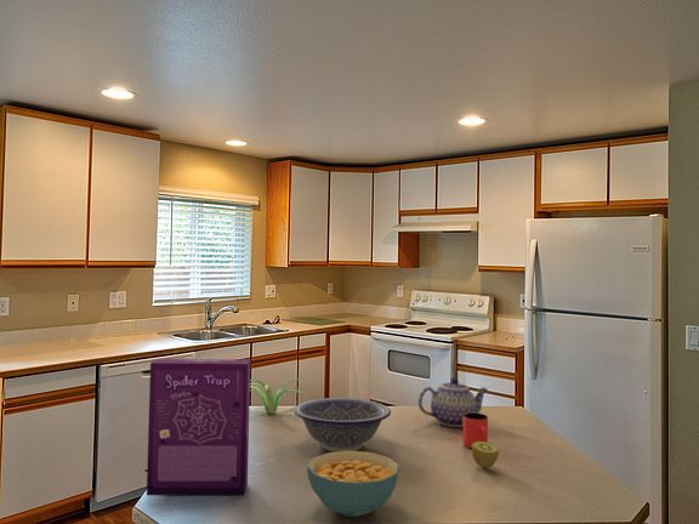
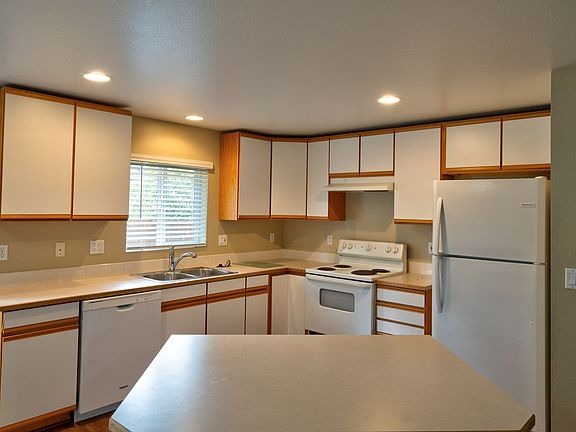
- fruit (484, 456)
- teapot (453, 399)
- cup (477, 432)
- cereal box (200, 425)
- cereal bowl (352, 488)
- plant (274, 394)
- decorative bowl (341, 427)
